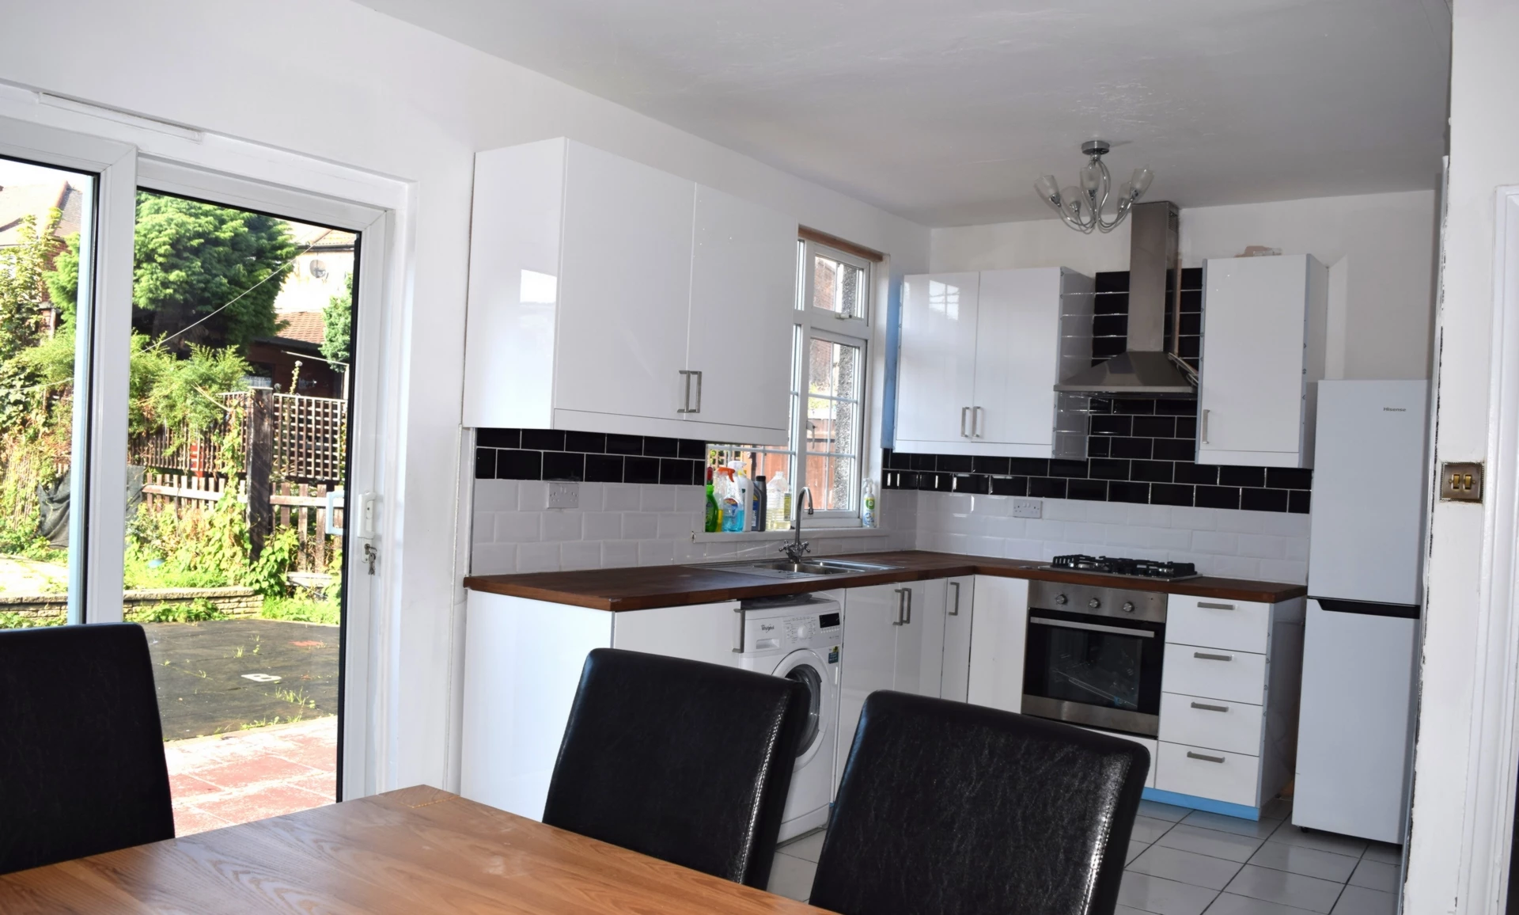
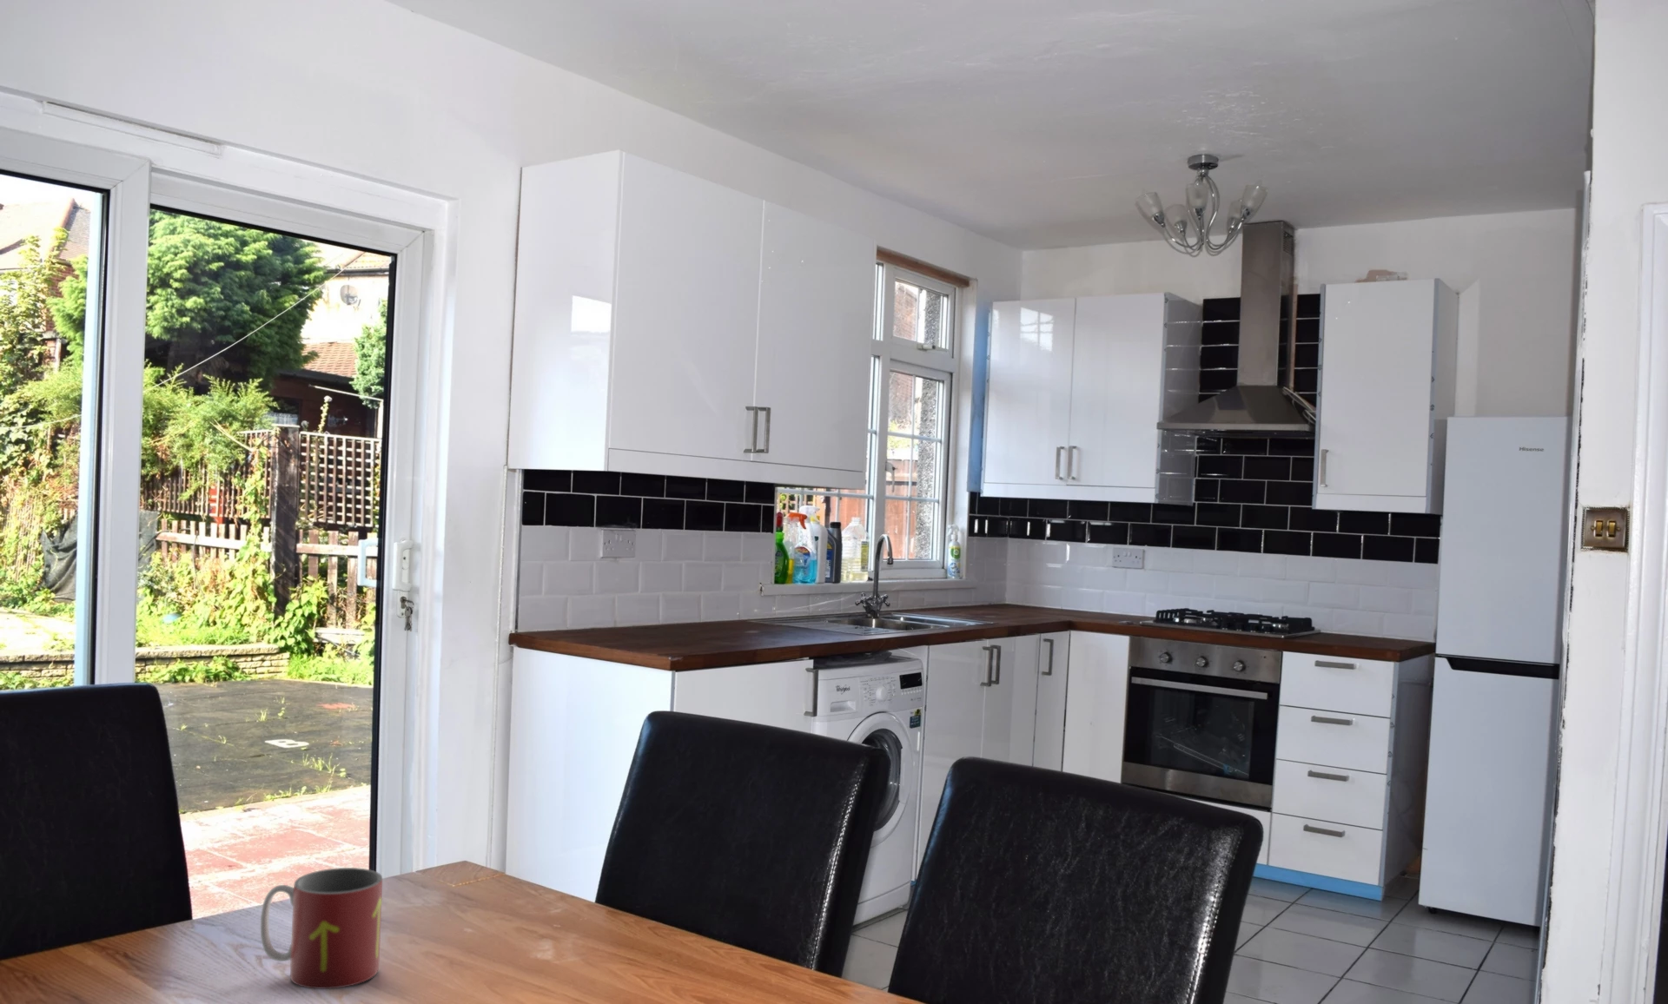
+ mug (319, 925)
